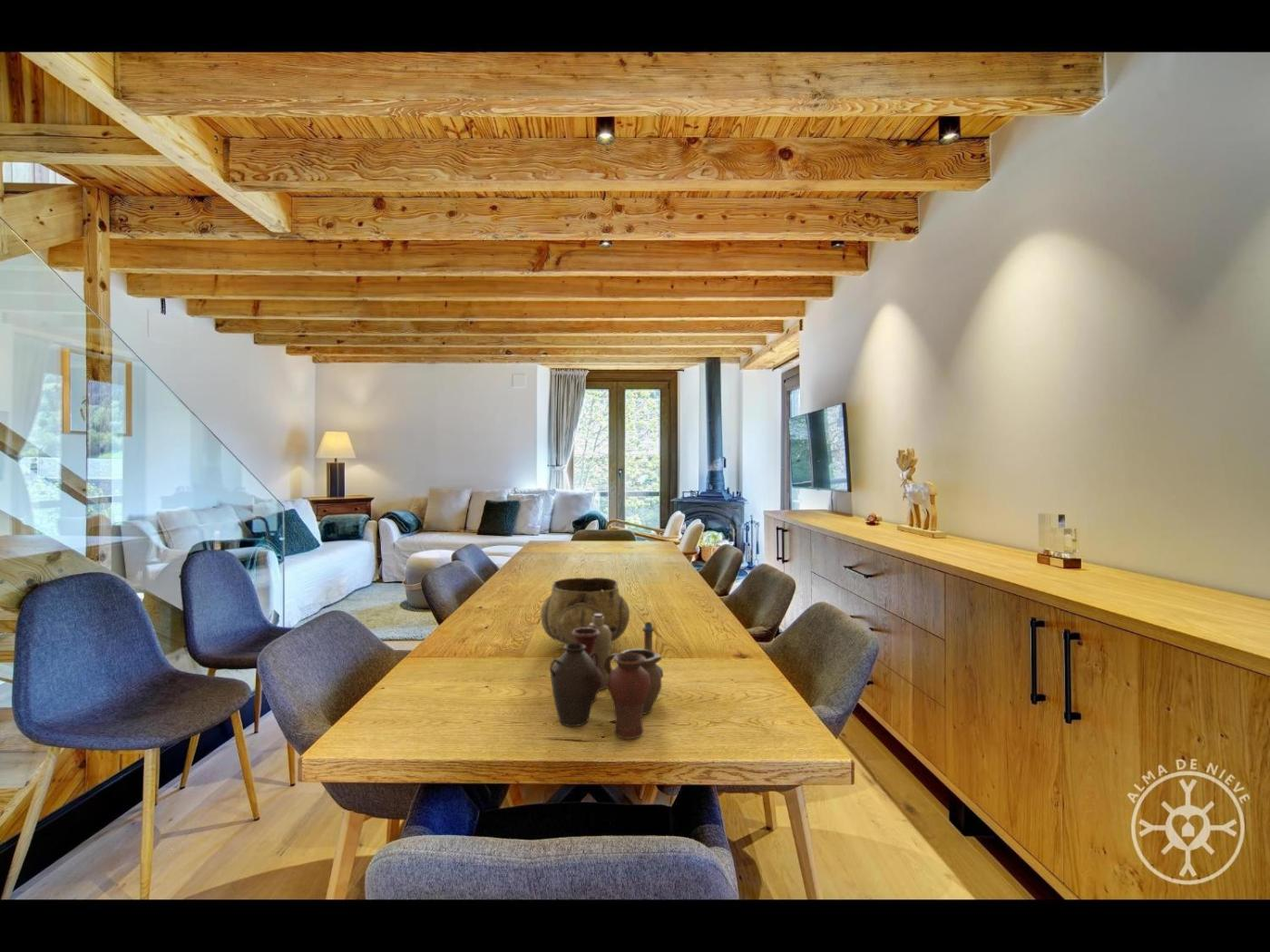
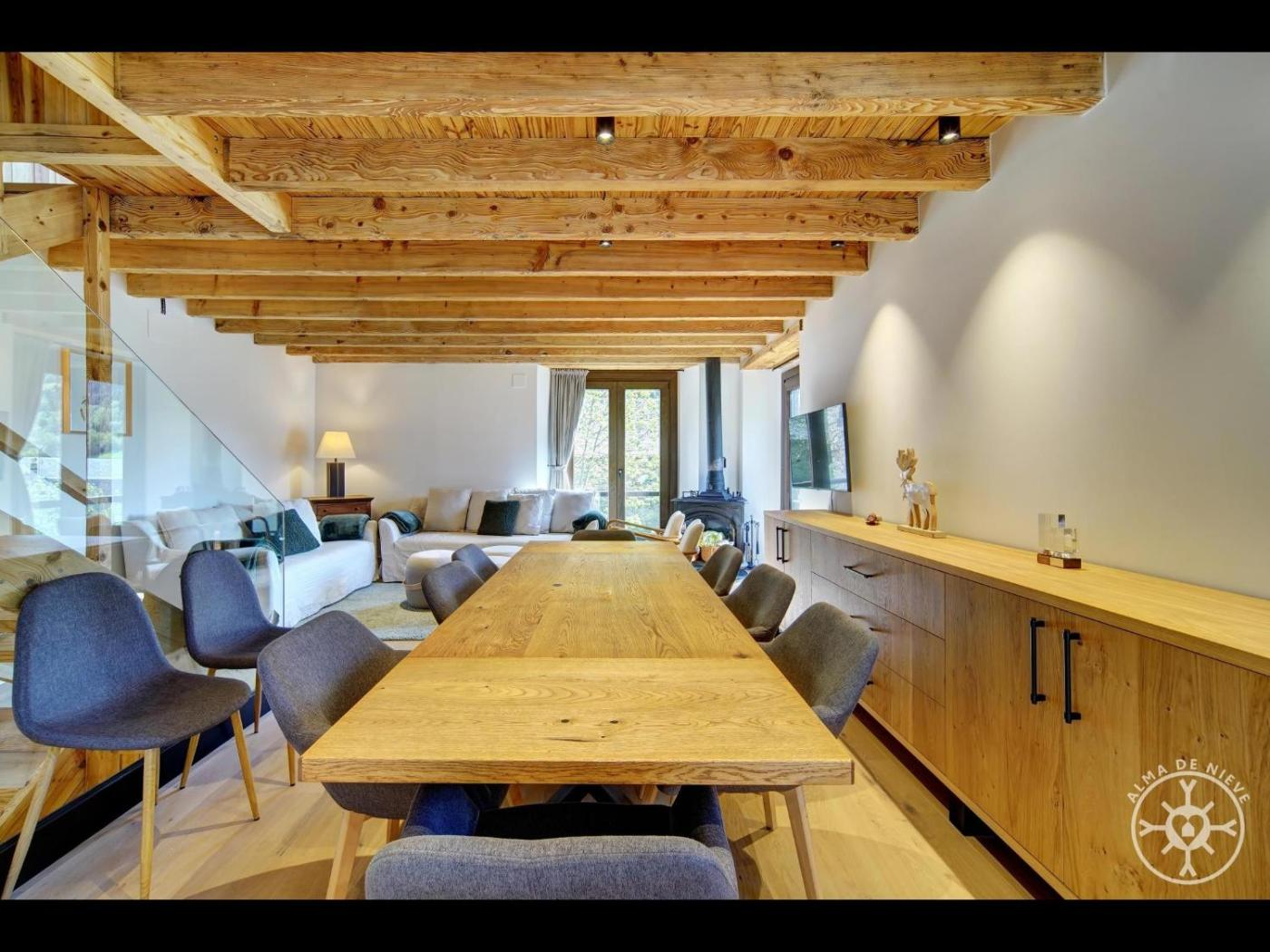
- decorative bowl (585, 614)
- vase (614, 668)
